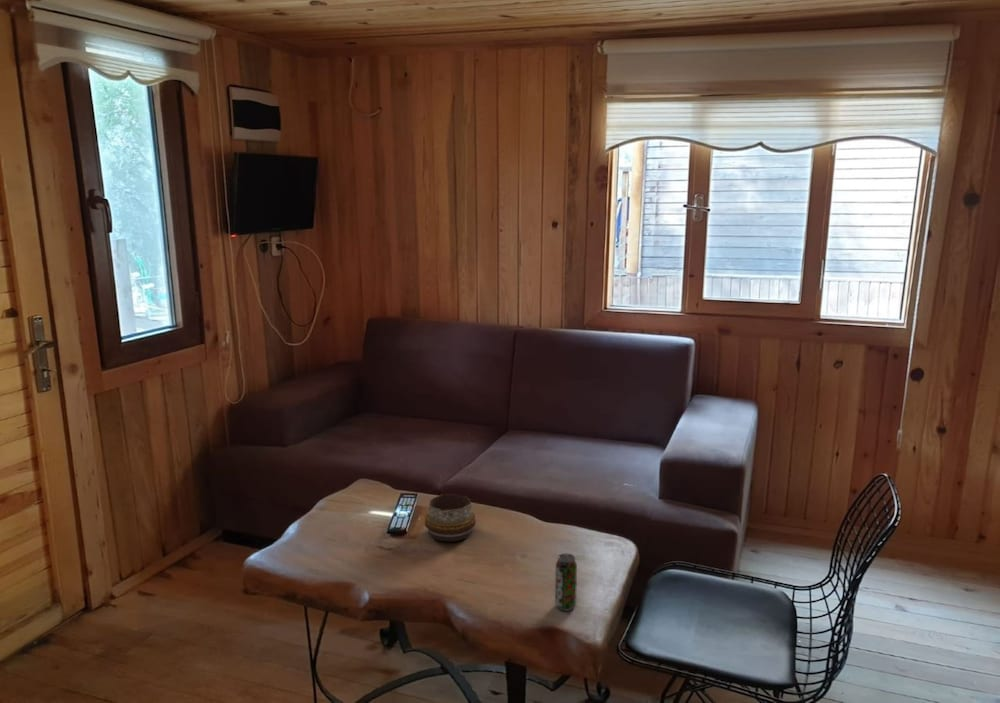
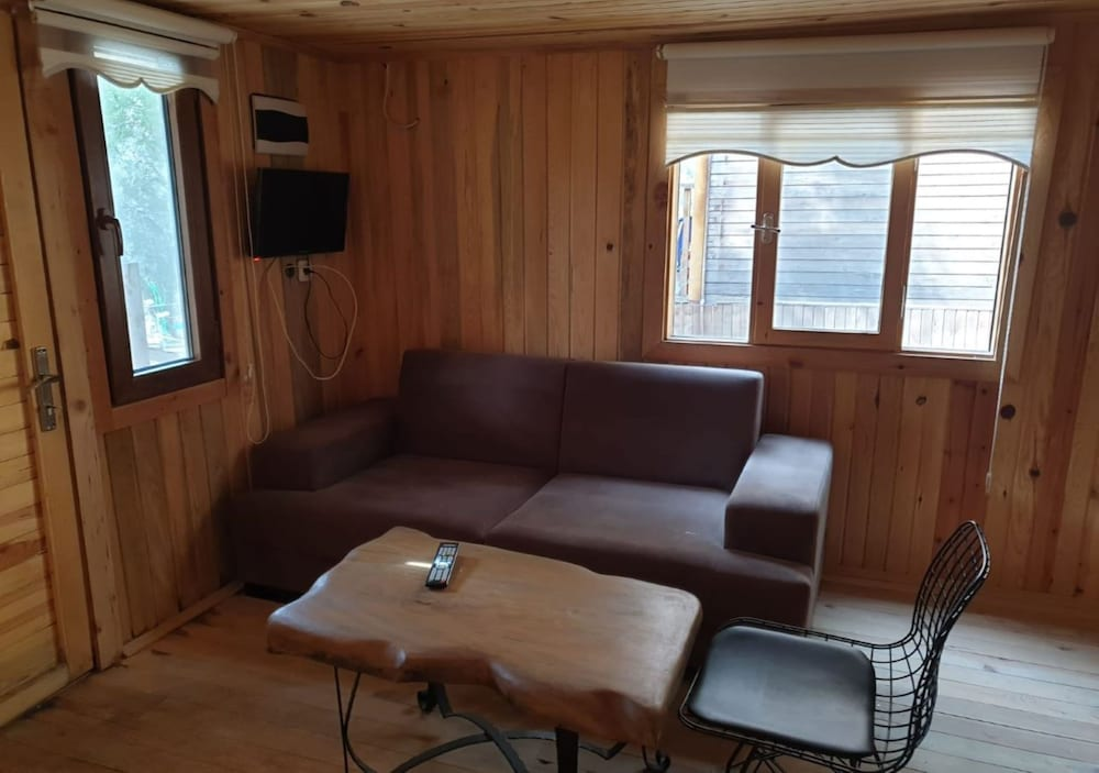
- beverage can (565, 582)
- decorative bowl (450, 517)
